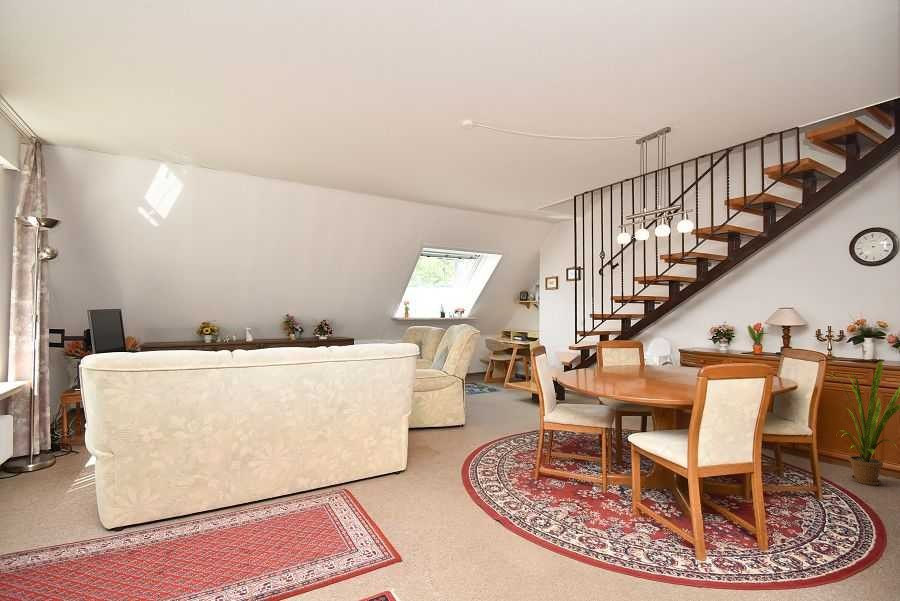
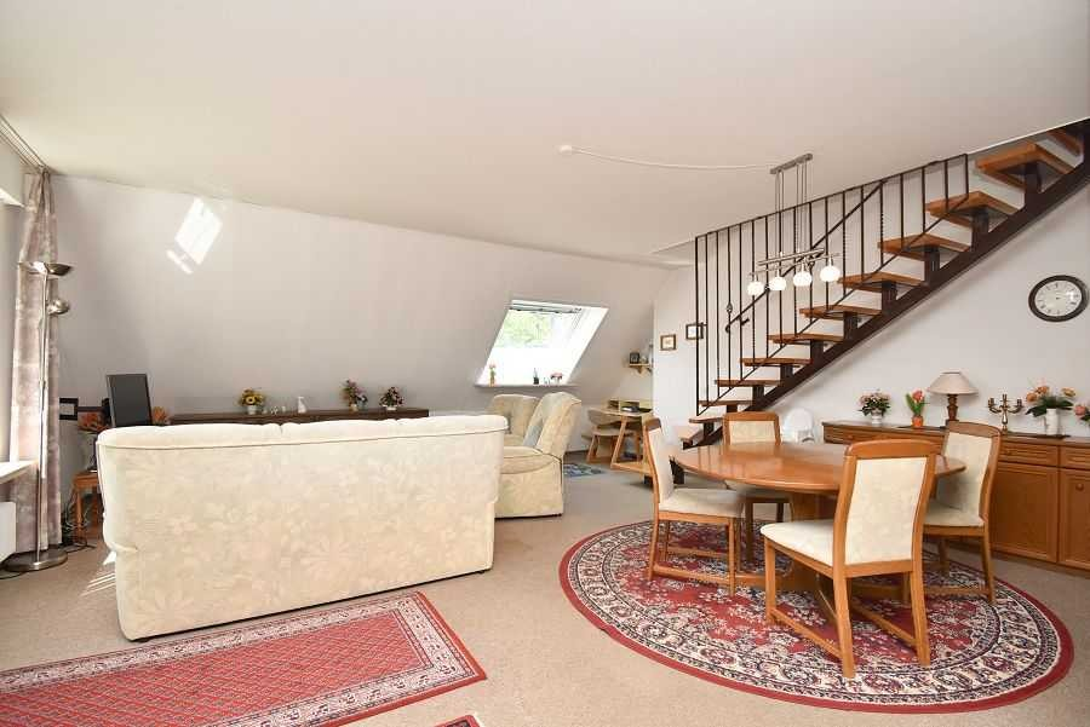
- house plant (864, 420)
